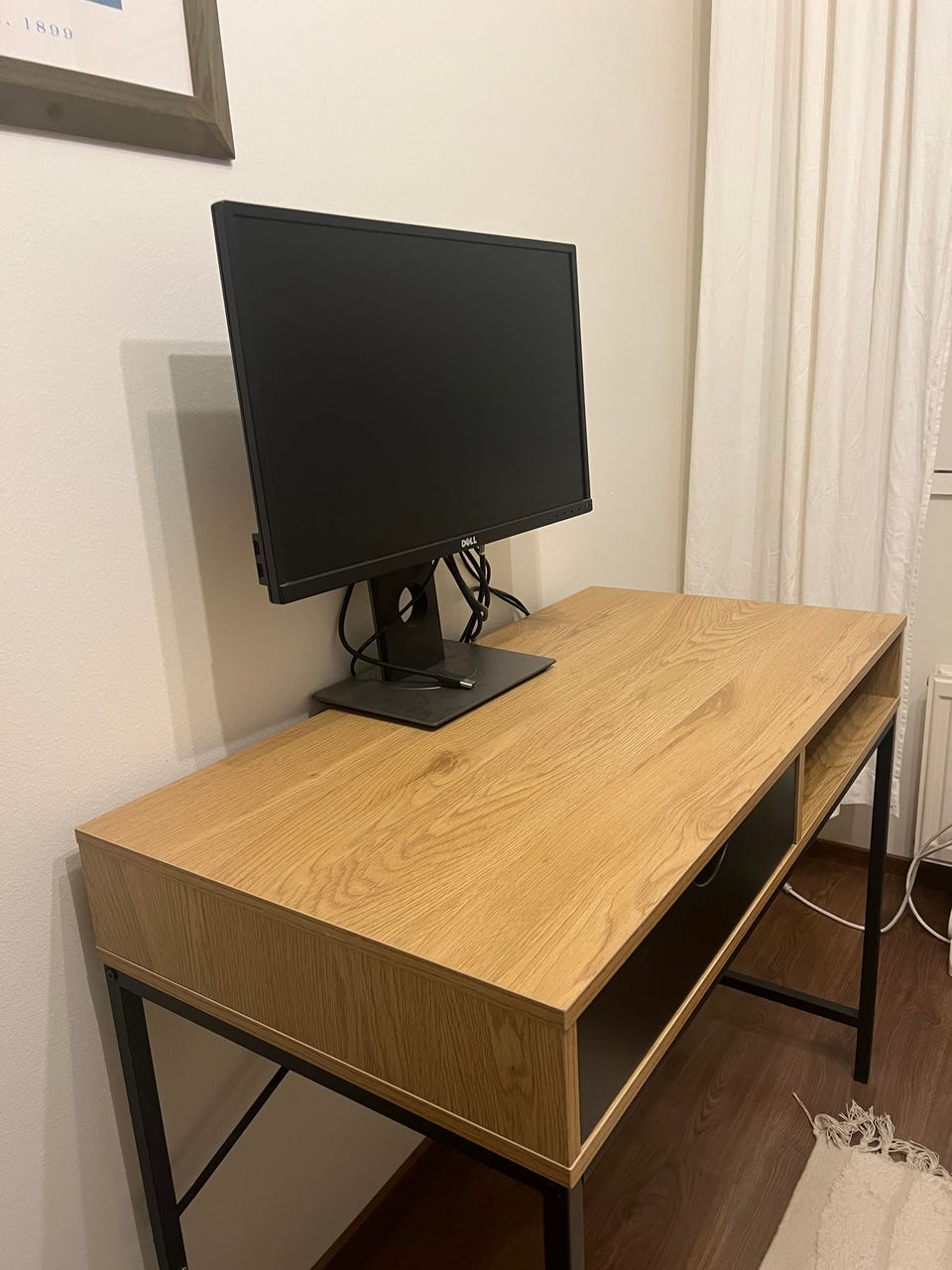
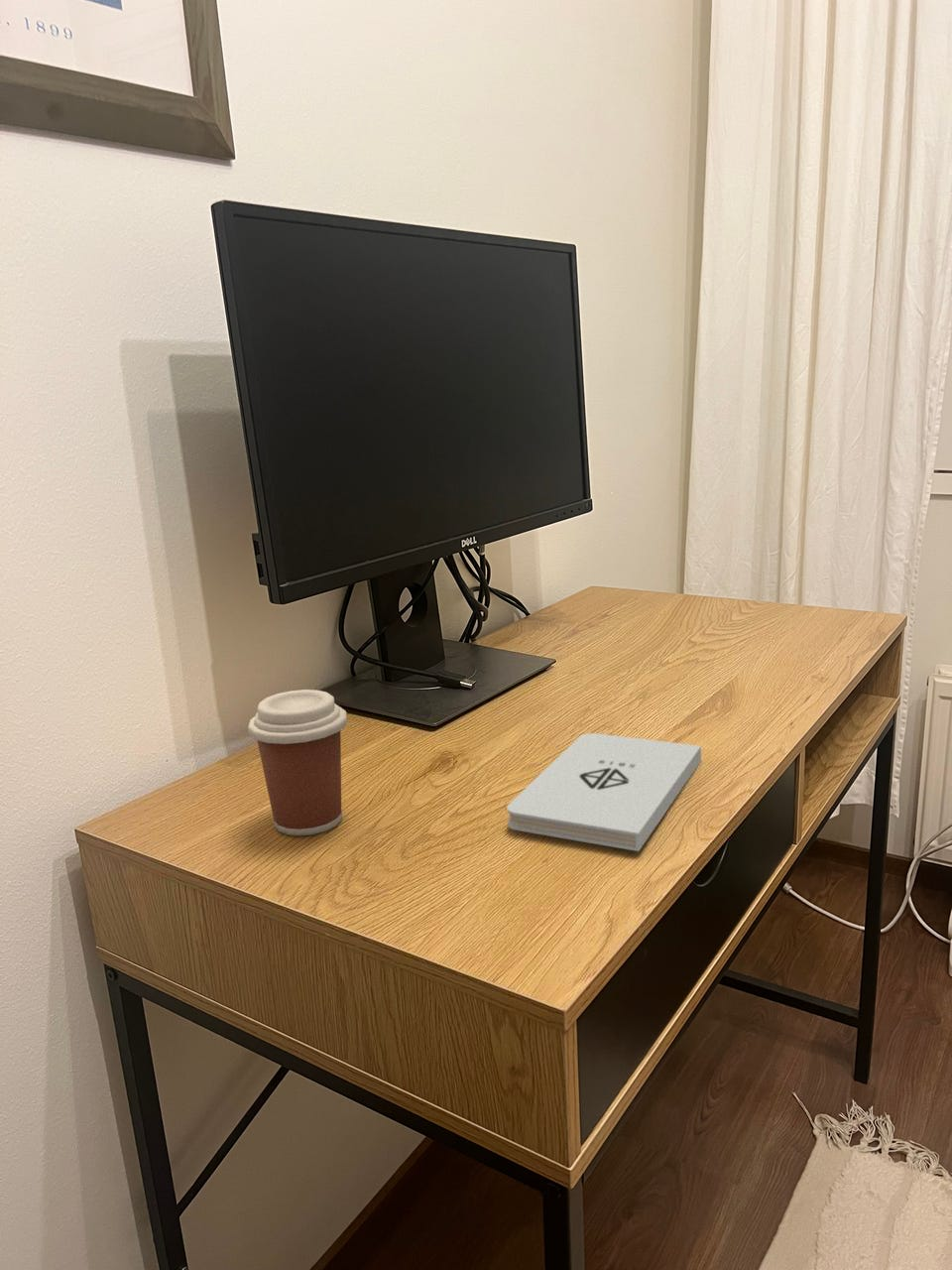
+ coffee cup (301, 761)
+ notepad (608, 784)
